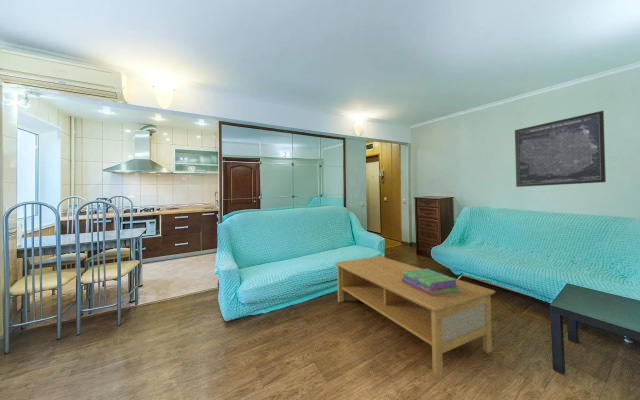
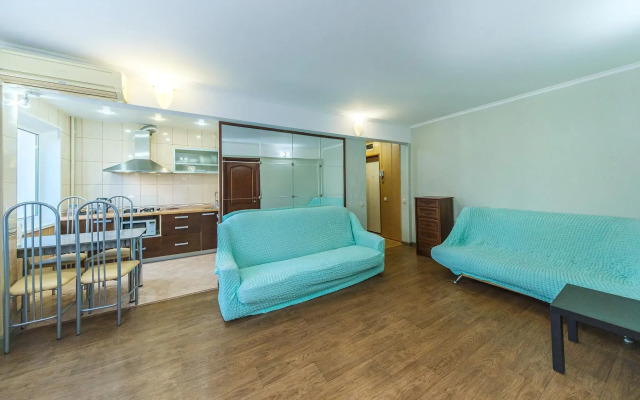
- coffee table (399, 297)
- stack of books (428, 280)
- wall art (555, 153)
